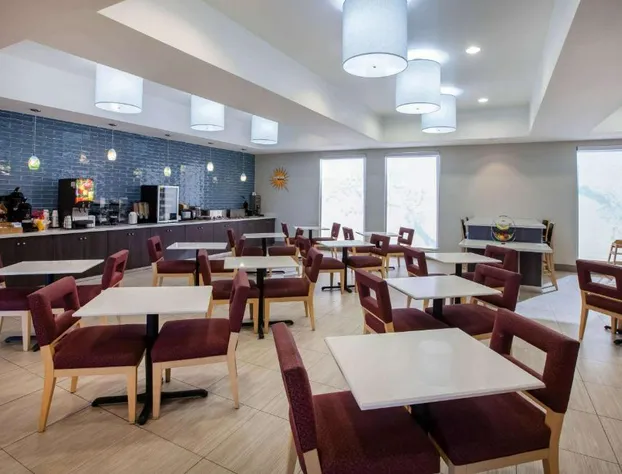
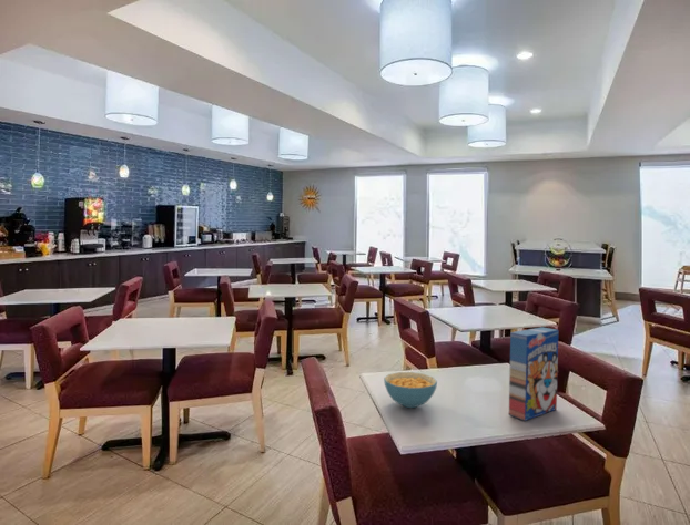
+ cereal bowl (409, 392)
+ cereal box (534, 371)
